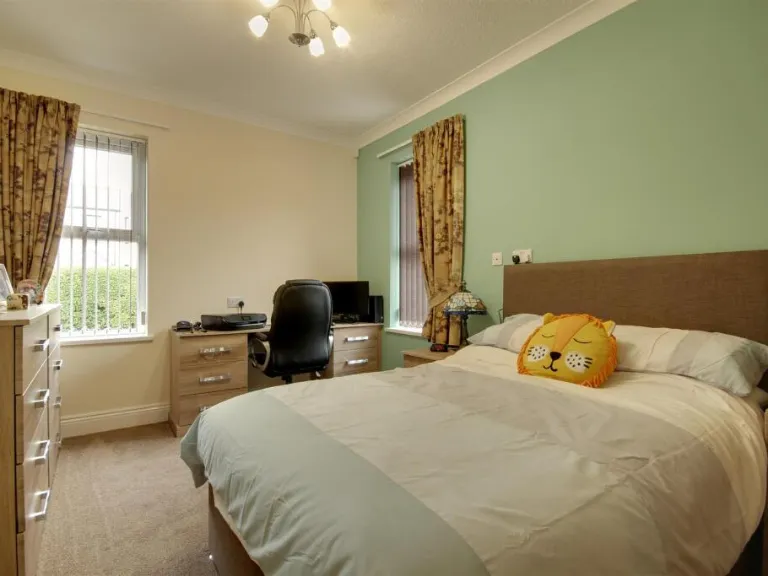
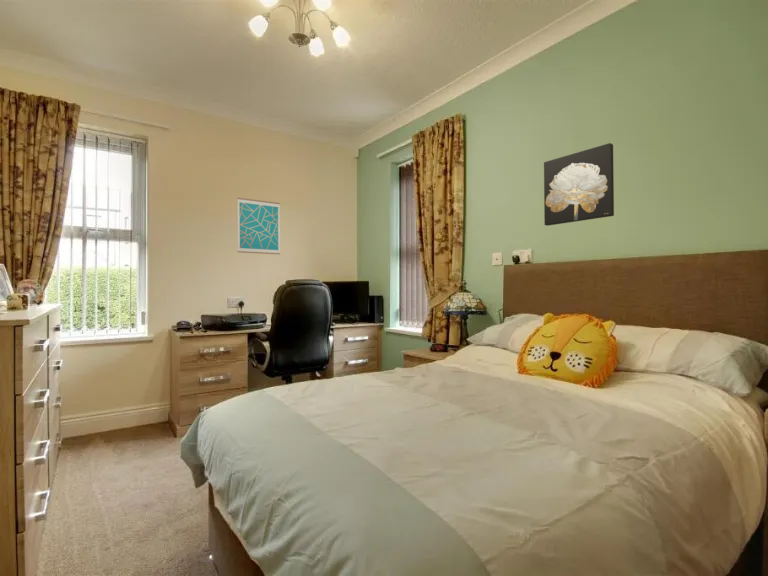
+ wall art (259, 226)
+ wall art (576, 187)
